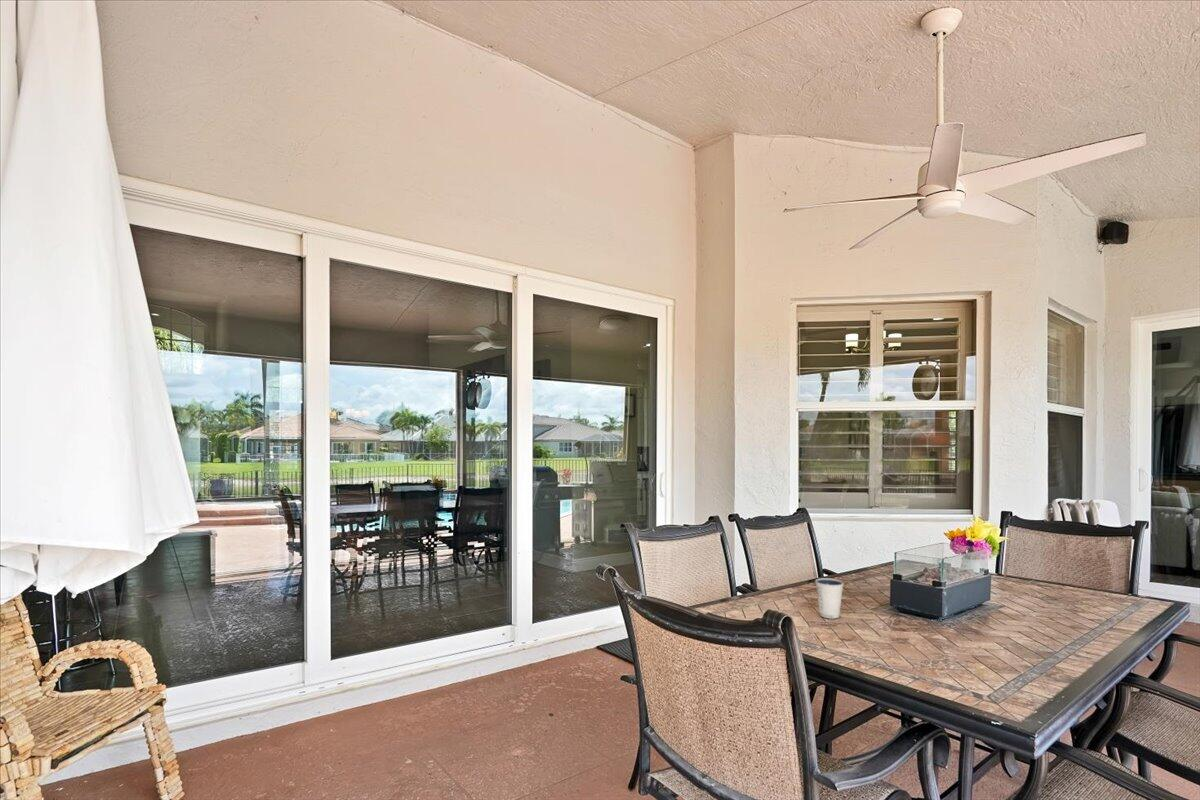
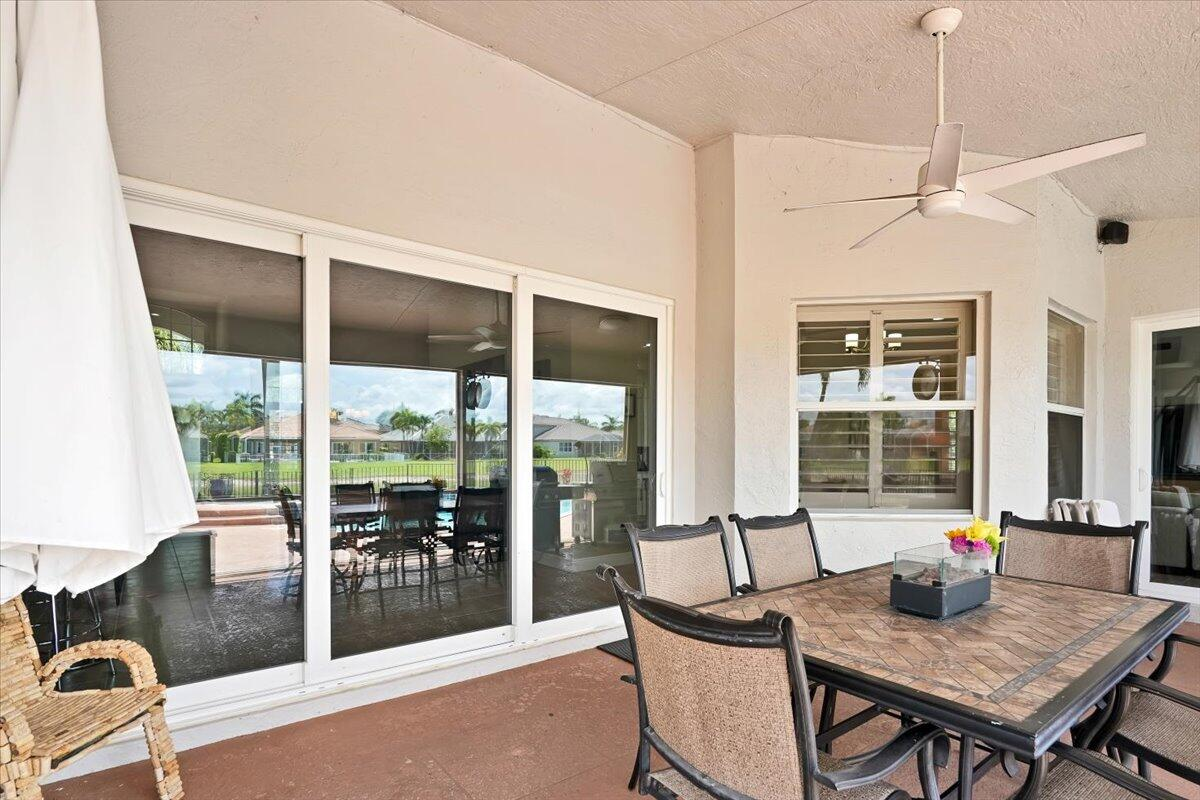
- dixie cup (829, 598)
